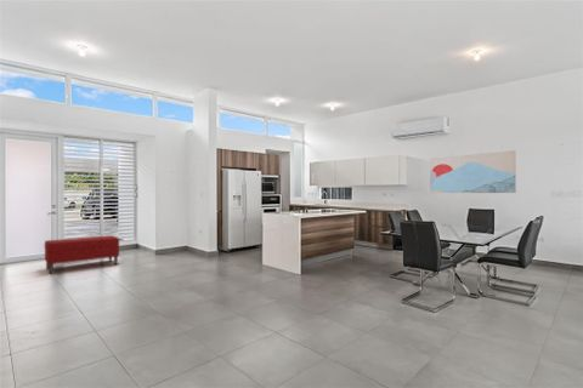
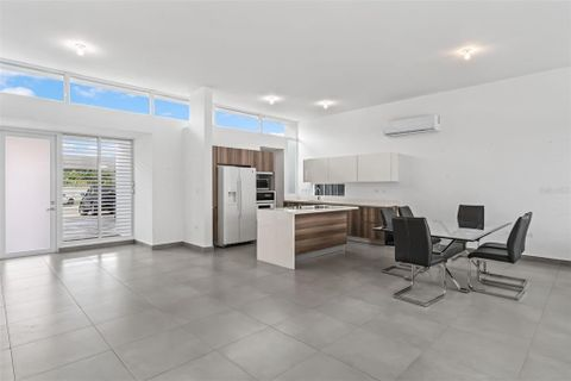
- wall art (469, 173)
- bench (83, 252)
